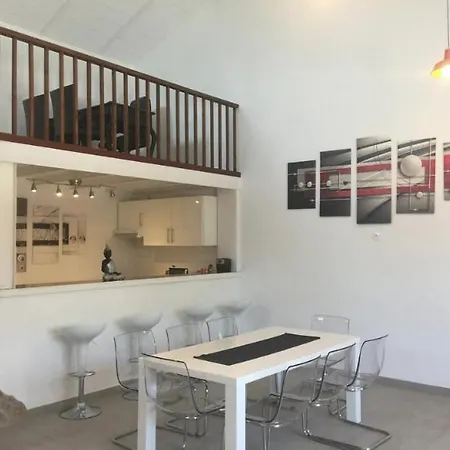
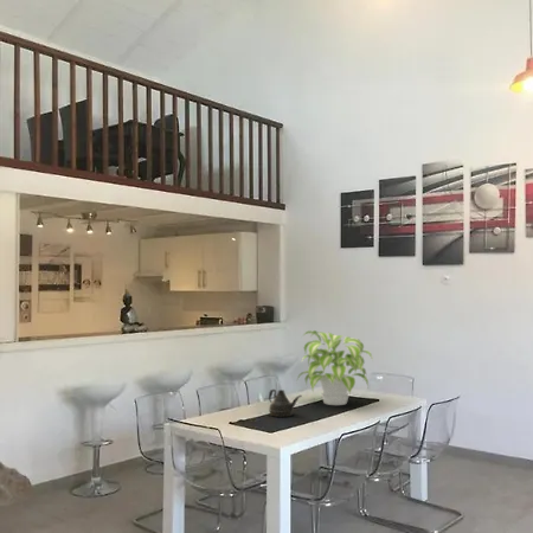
+ plant (334, 366)
+ teapot (284, 403)
